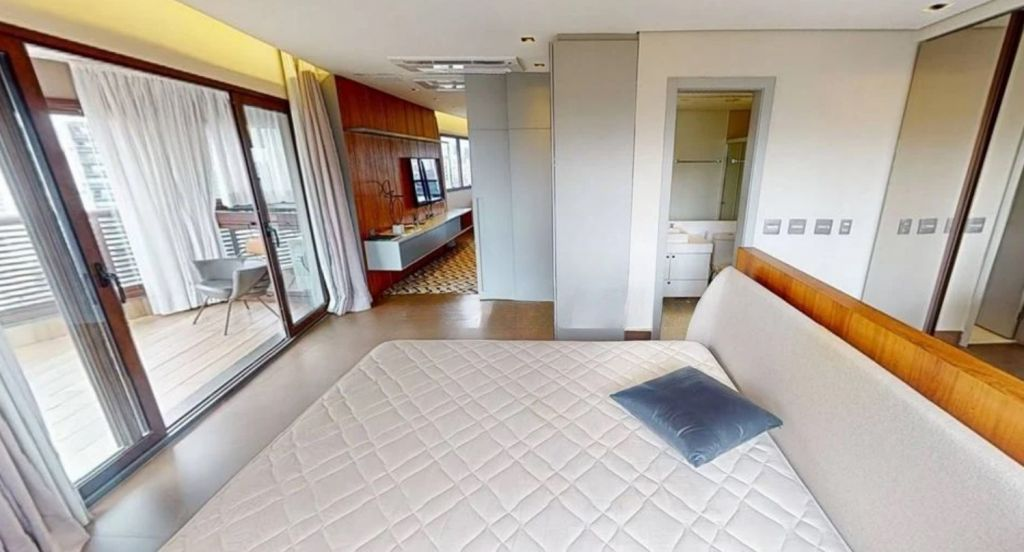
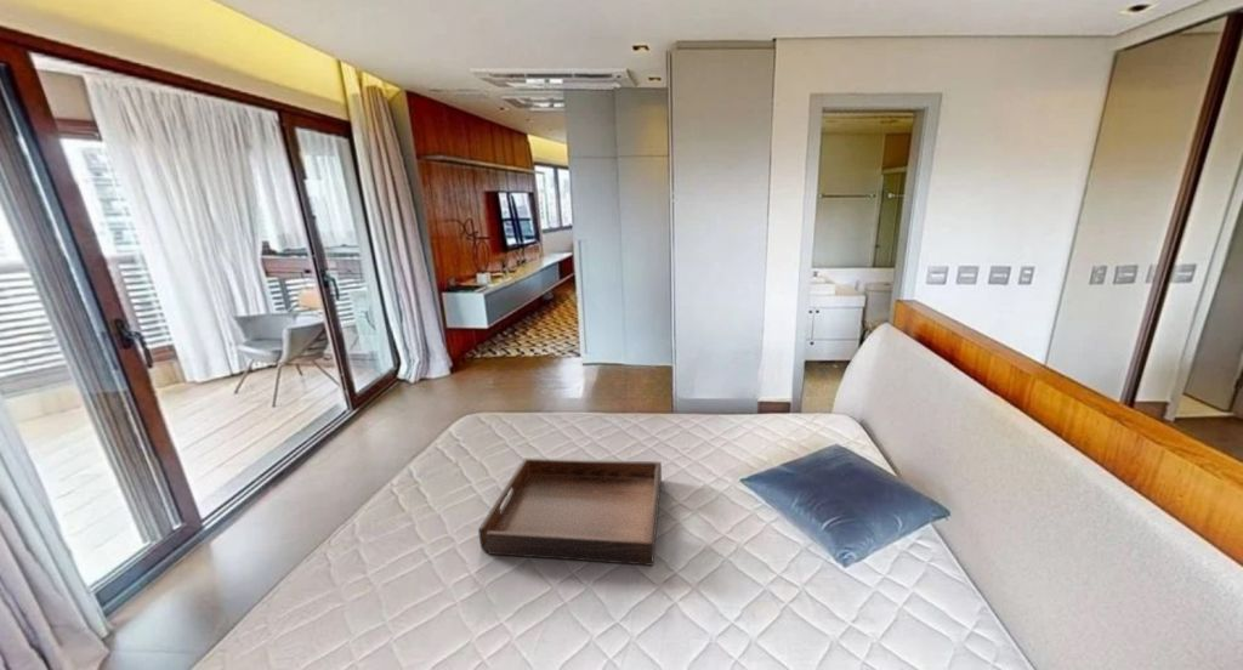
+ serving tray (579, 502)
